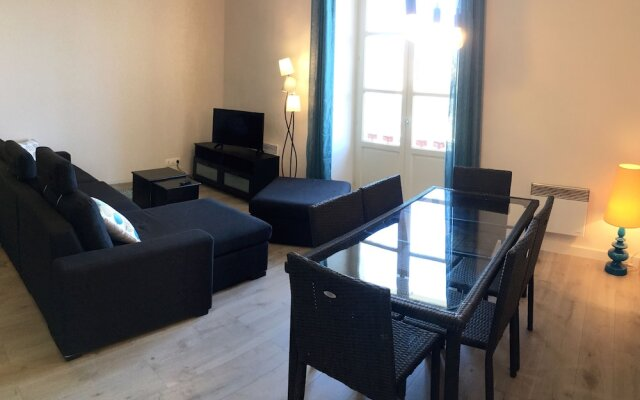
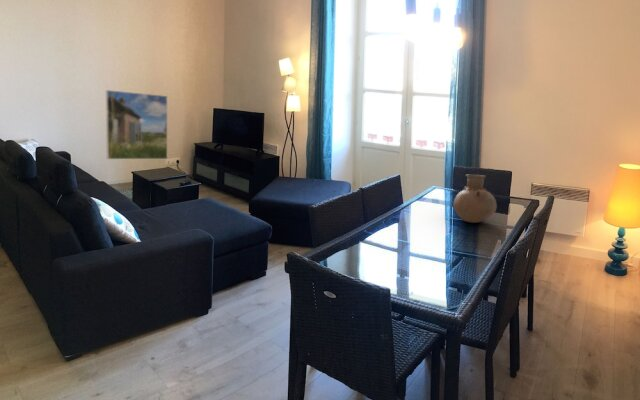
+ vase (474, 198)
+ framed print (138, 126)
